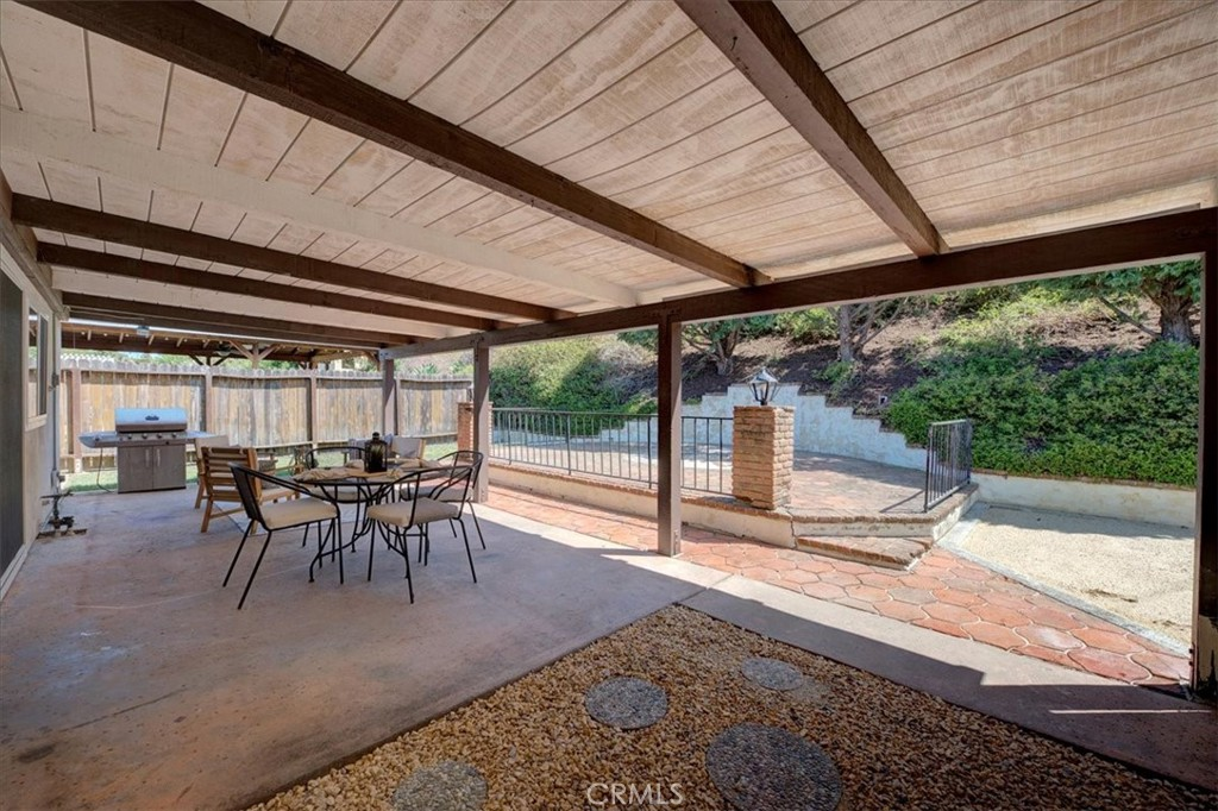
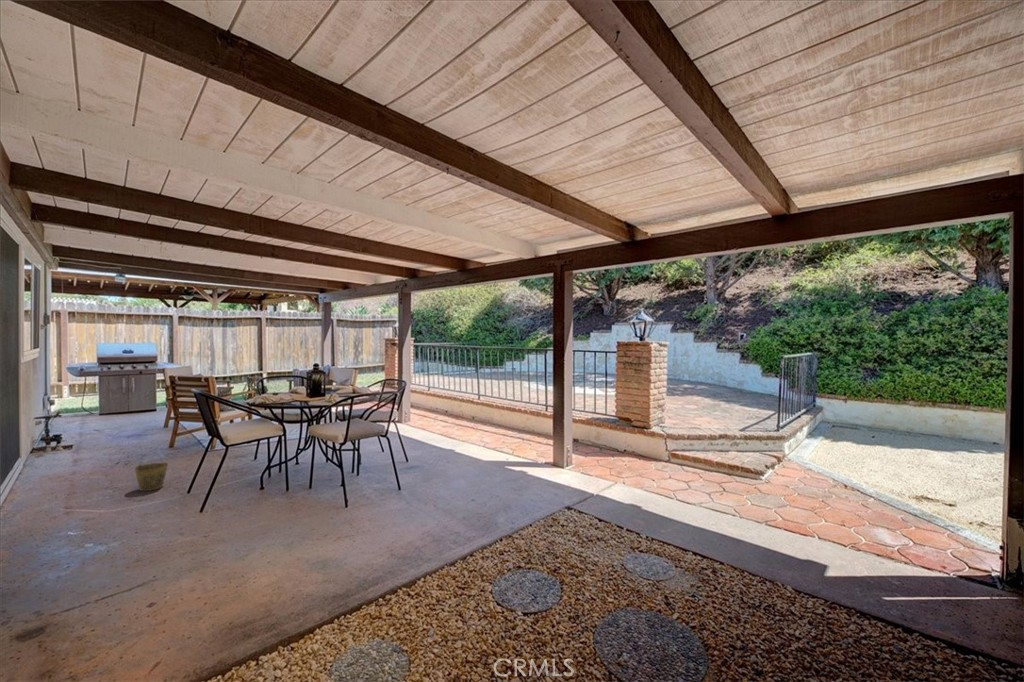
+ bucket (151, 469)
